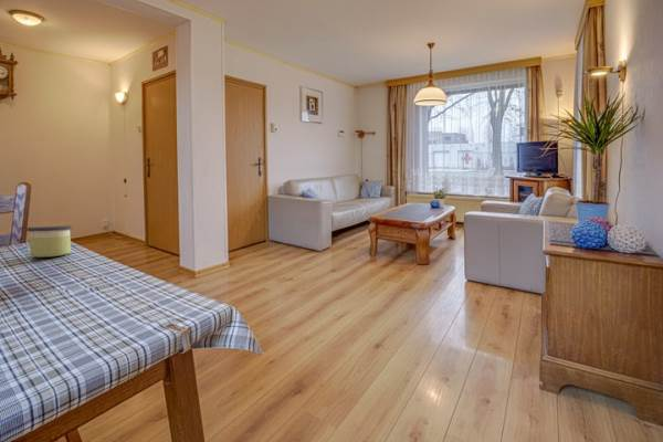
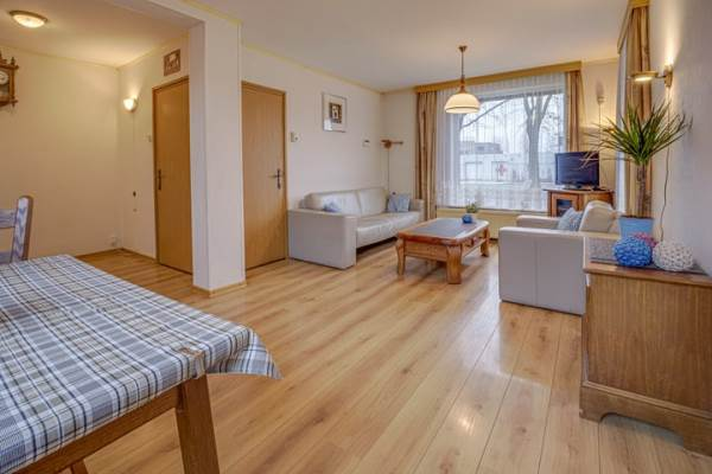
- candle (50, 241)
